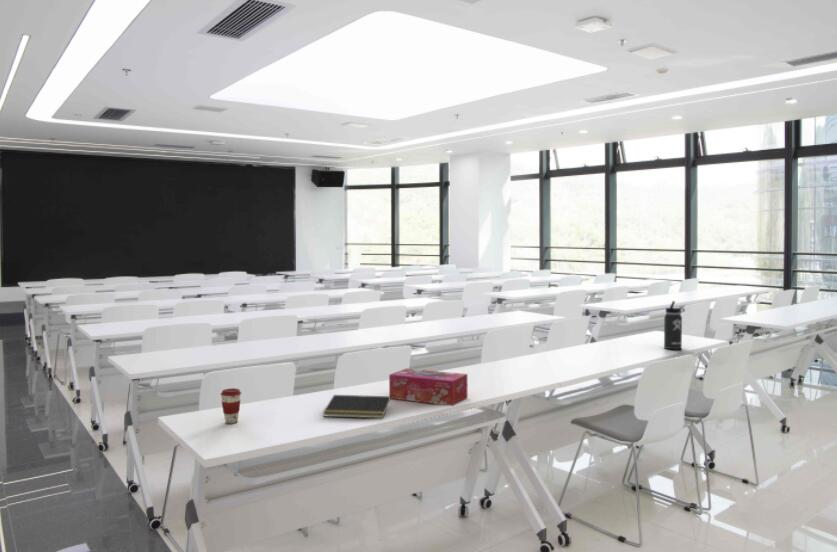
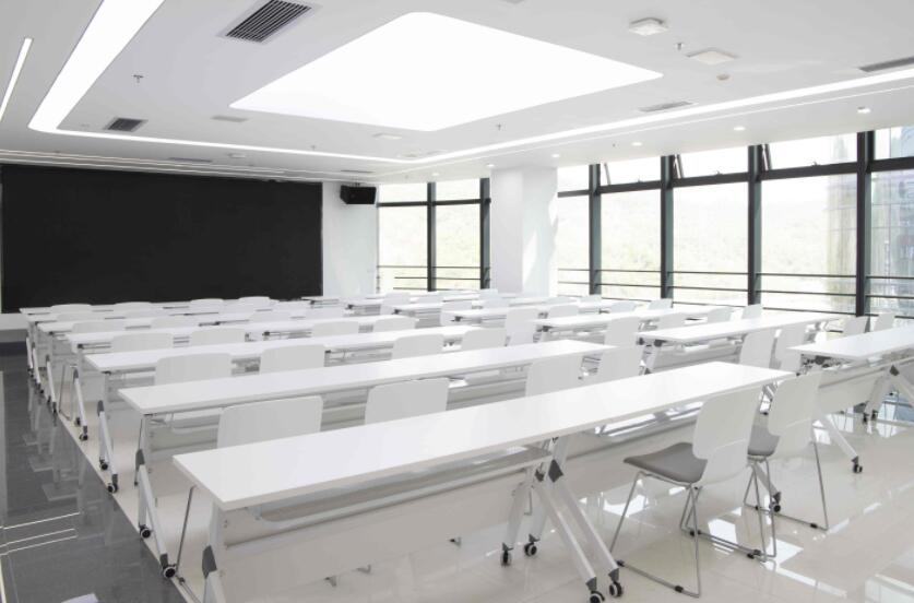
- thermos bottle (674, 324)
- notepad (357, 406)
- tissue box (428, 386)
- coffee cup (231, 405)
